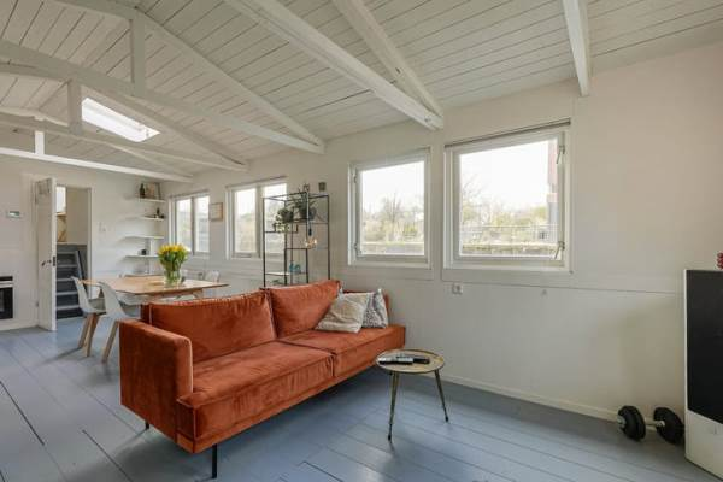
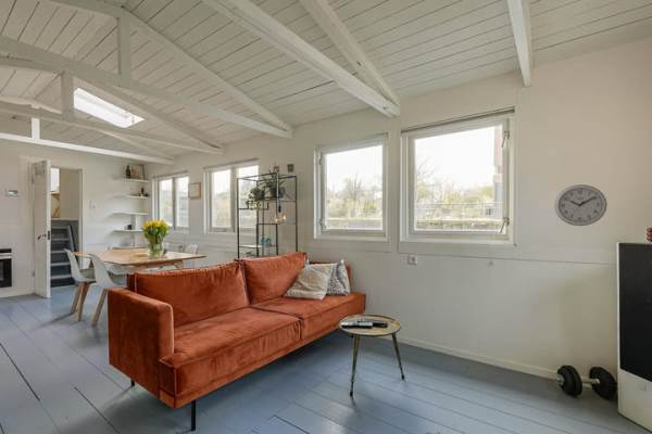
+ wall clock (579, 205)
